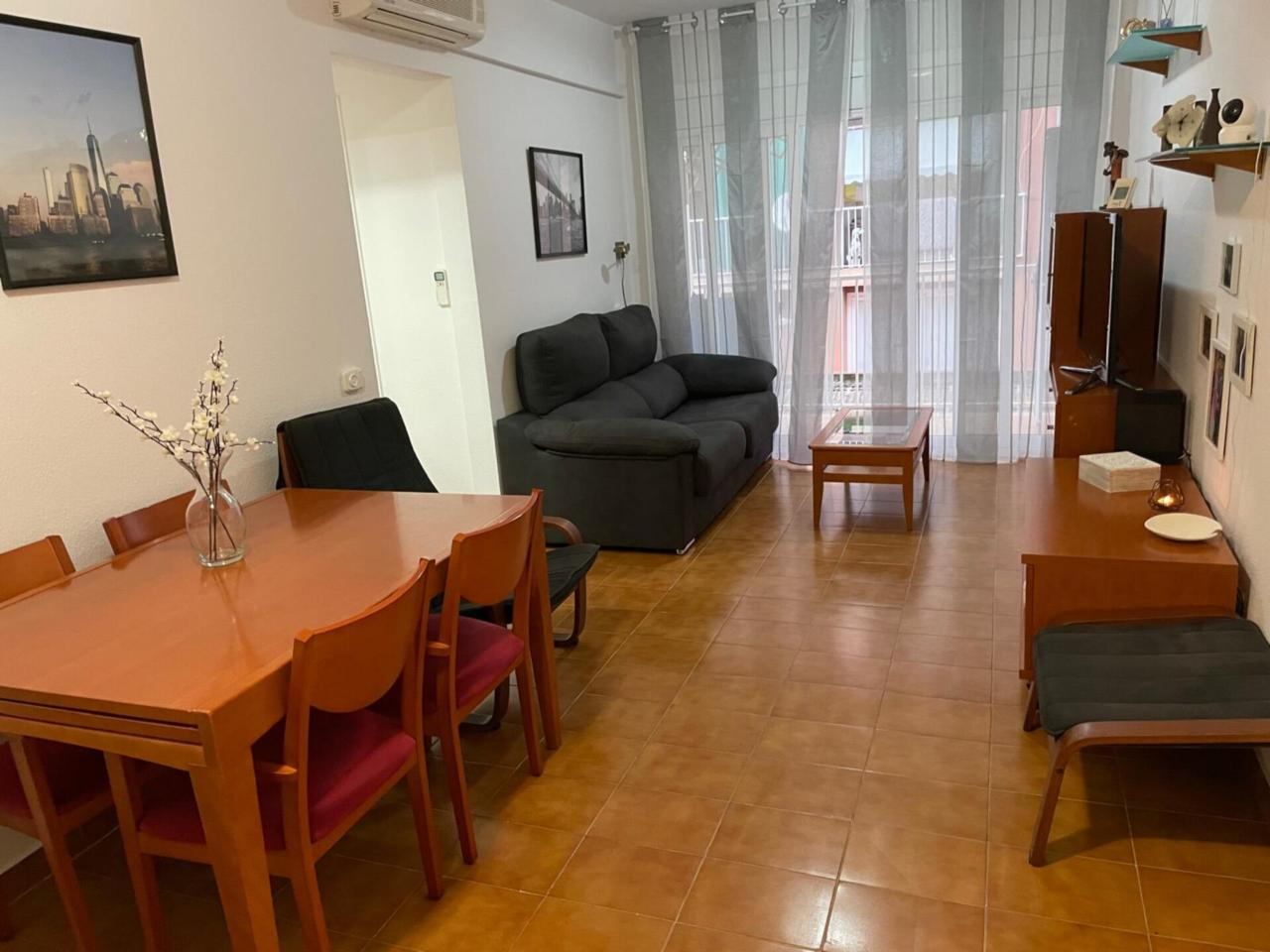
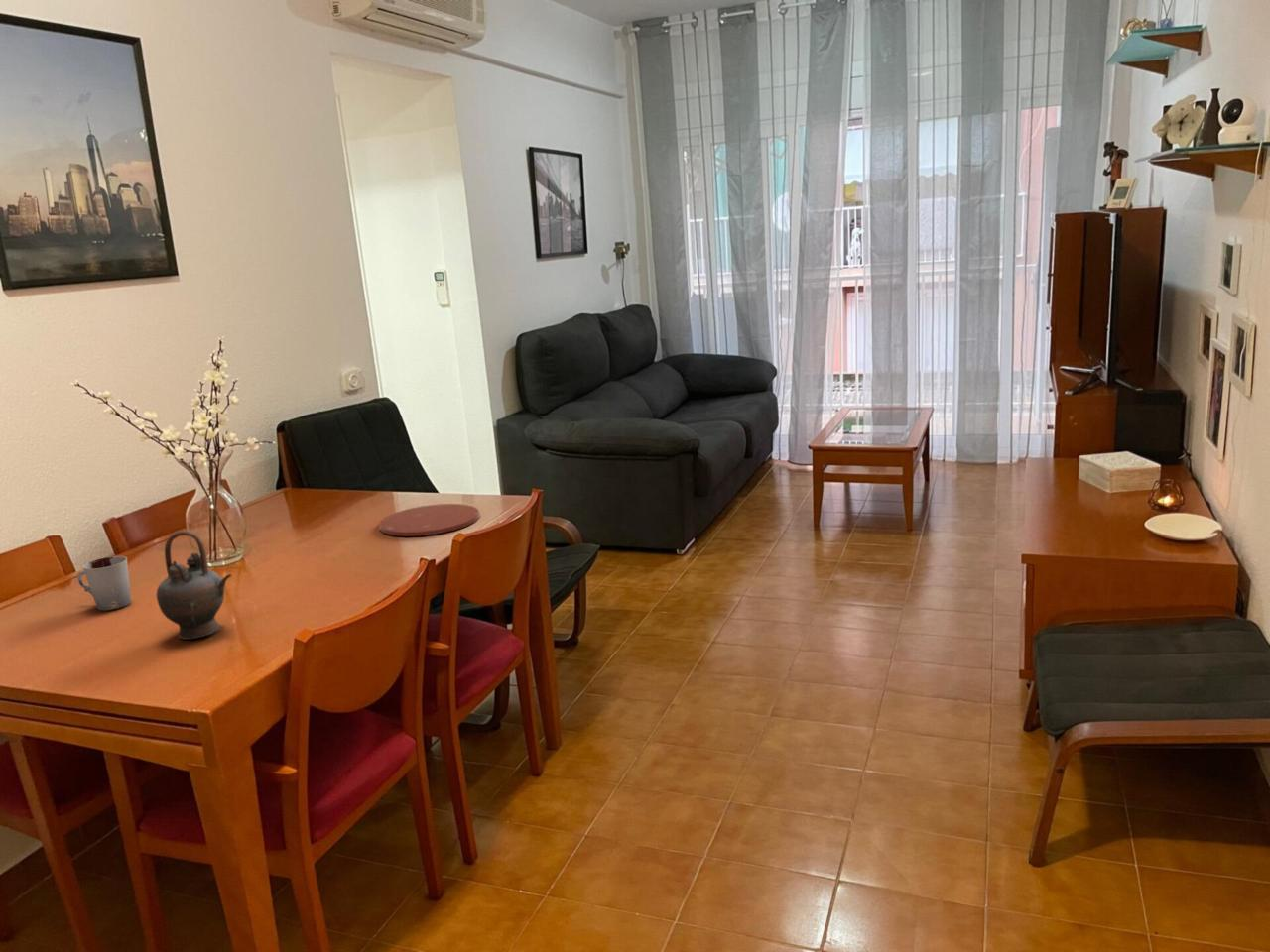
+ teapot (195, 582)
+ cup (102, 583)
+ plate (430, 519)
